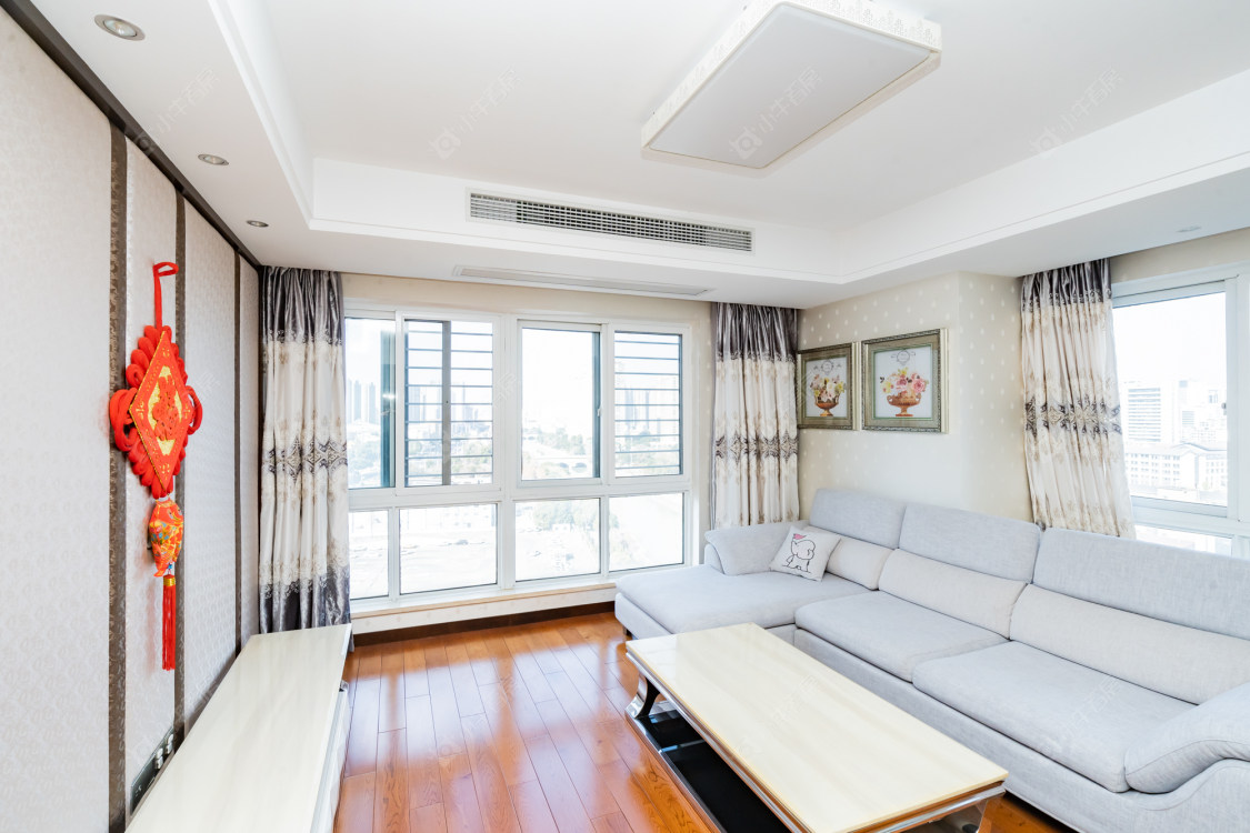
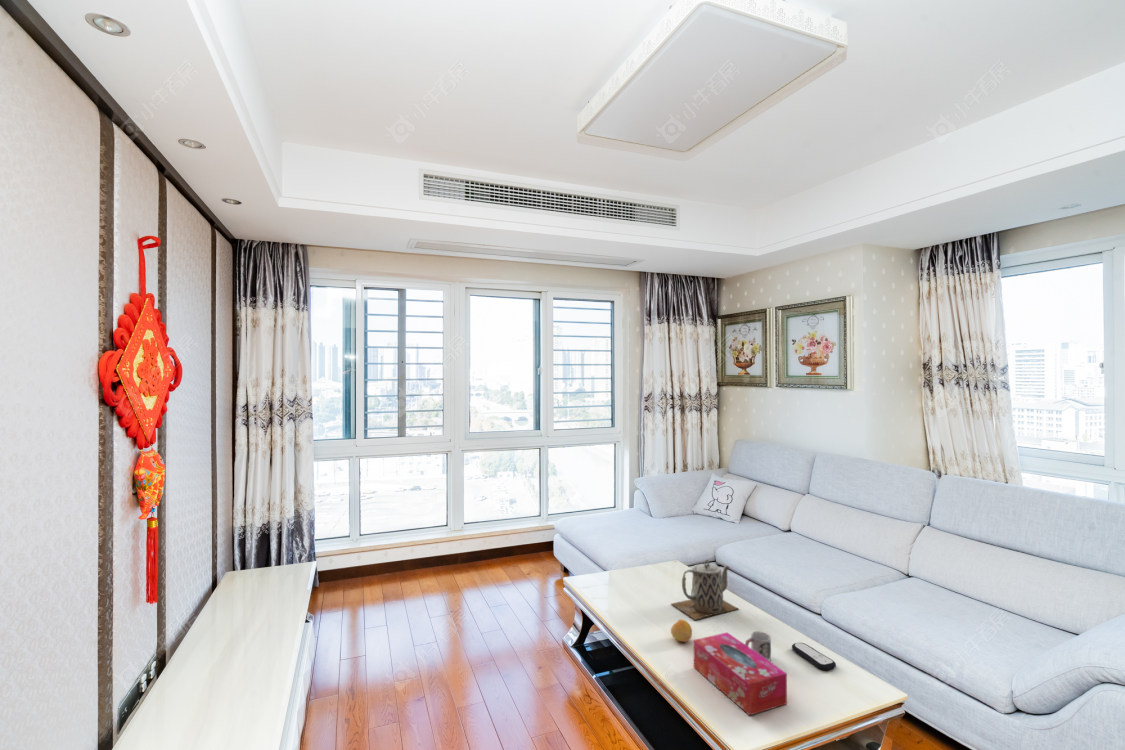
+ tissue box (737, 670)
+ cup (757, 647)
+ remote control (812, 655)
+ teapot (704, 582)
+ fruit (681, 631)
